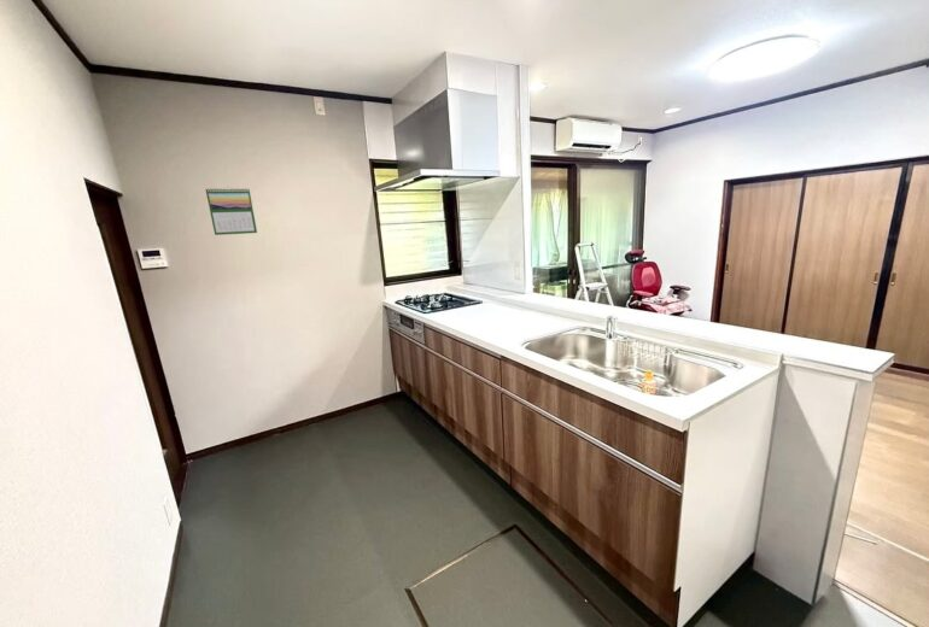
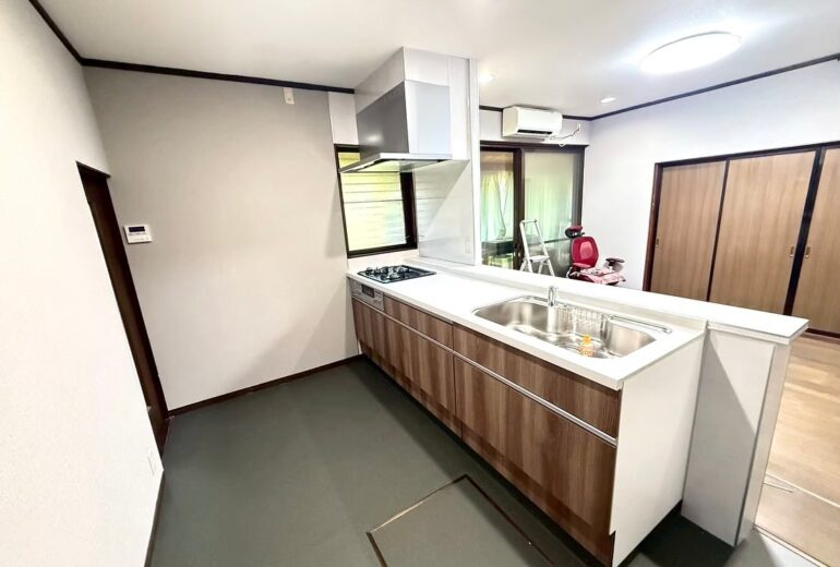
- calendar (232, 210)
